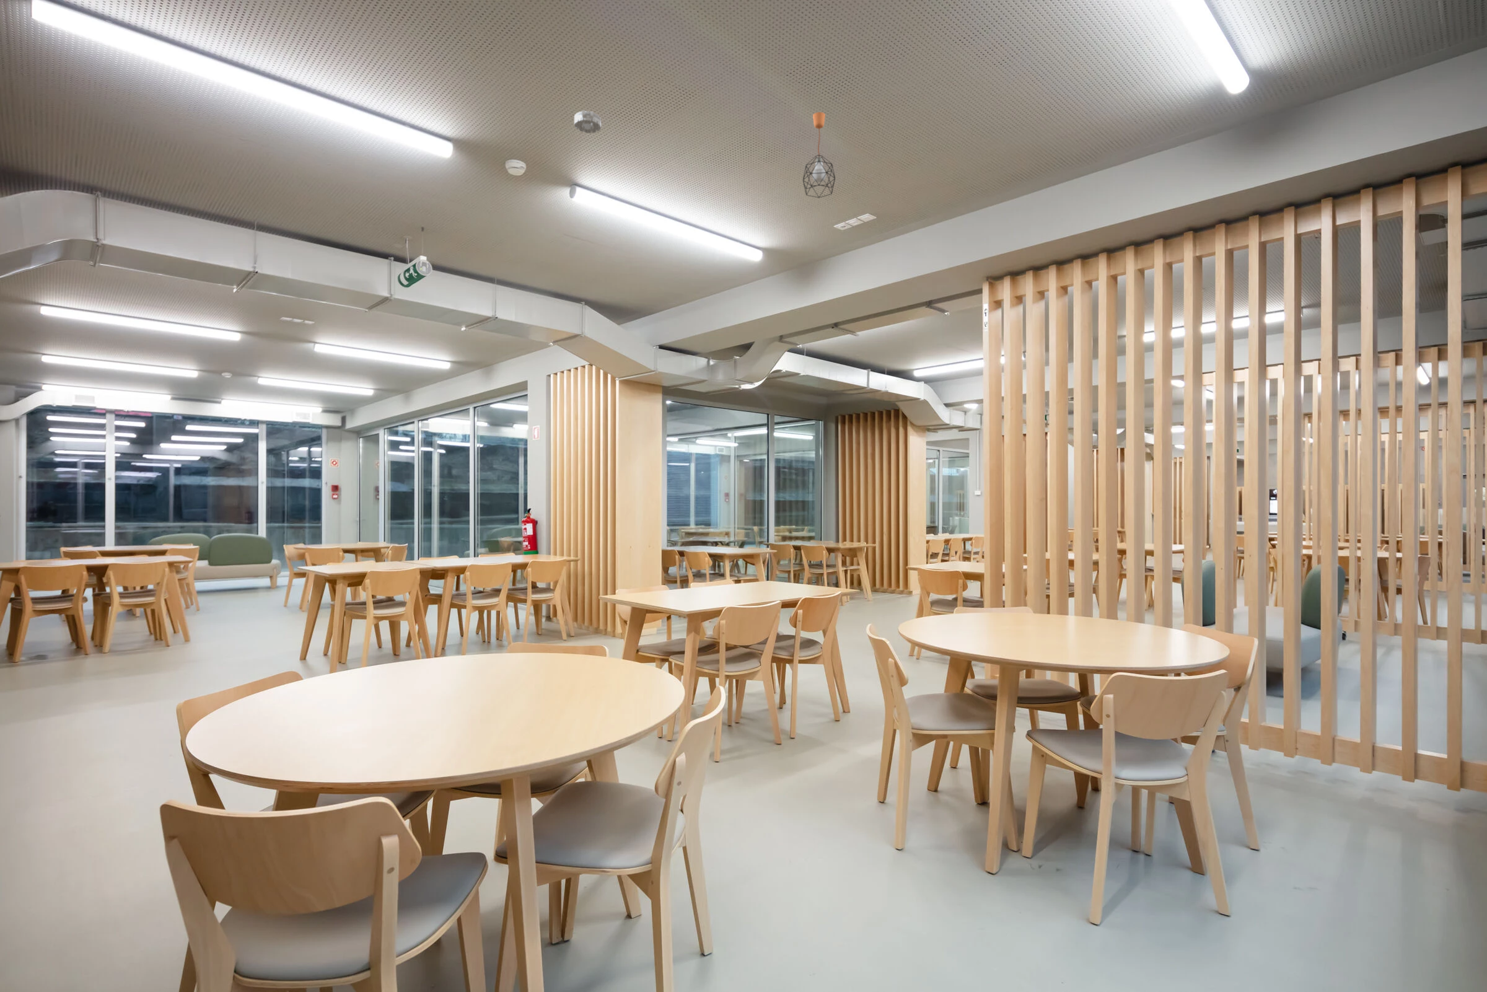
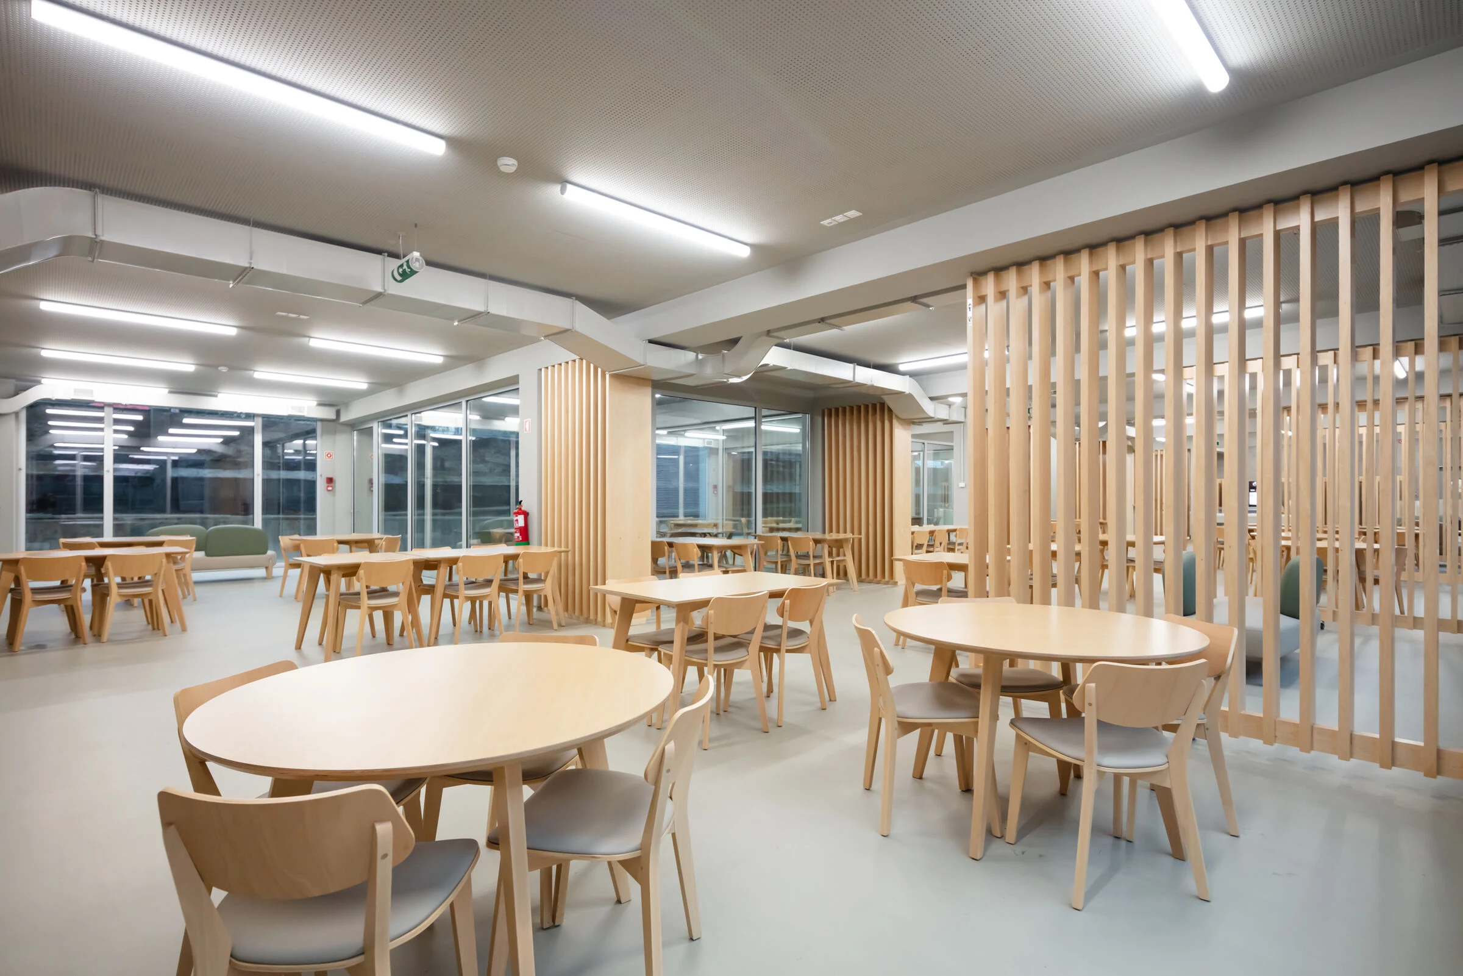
- smoke detector (587, 122)
- pendant light (818, 153)
